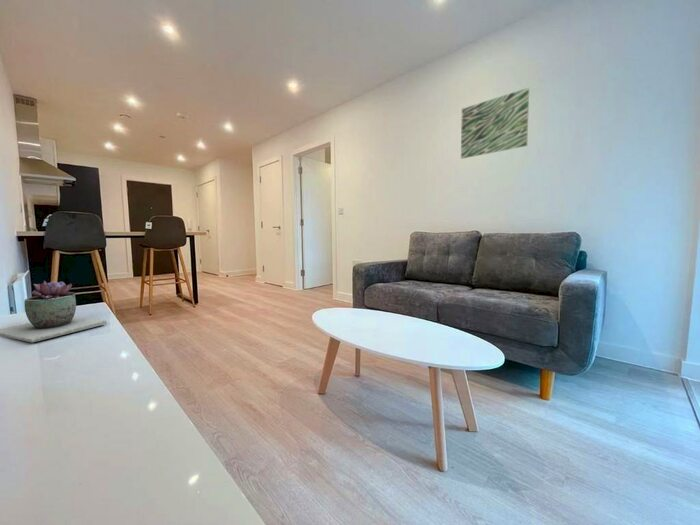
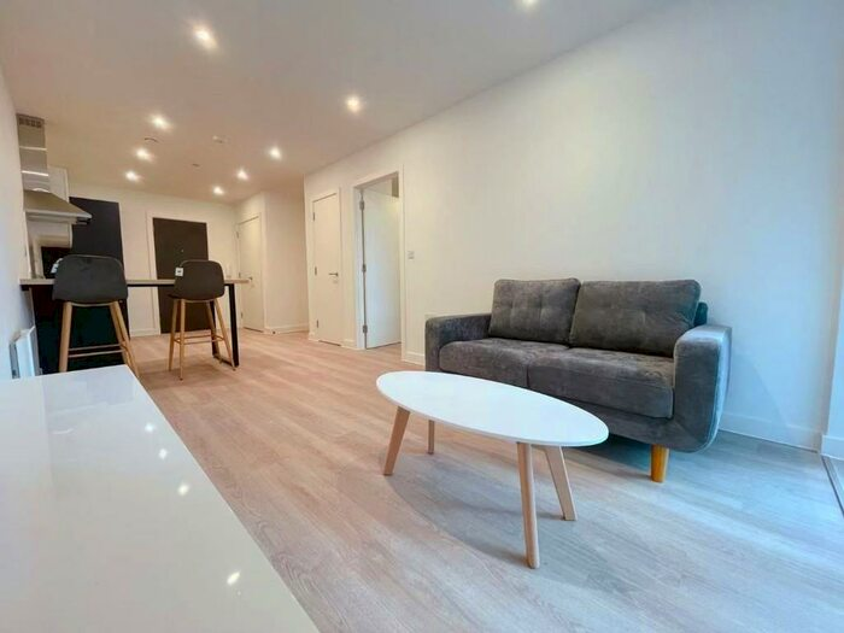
- wall art (492, 126)
- succulent plant (49, 305)
